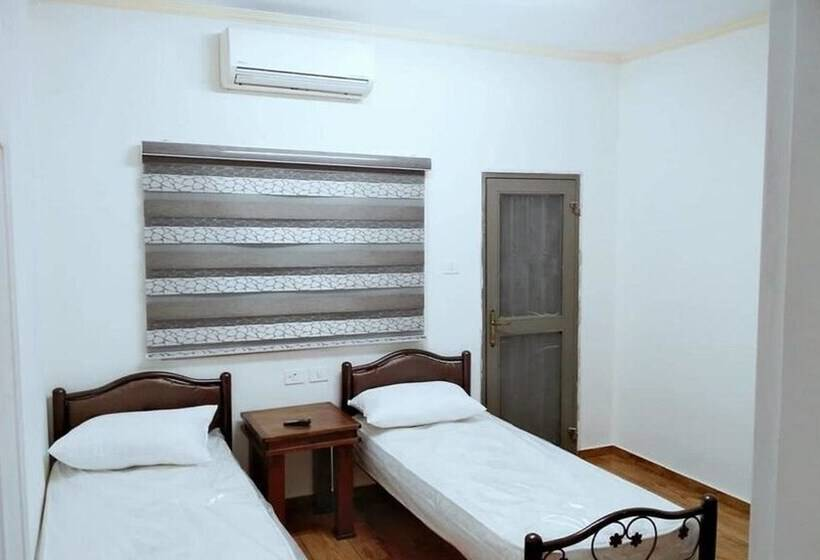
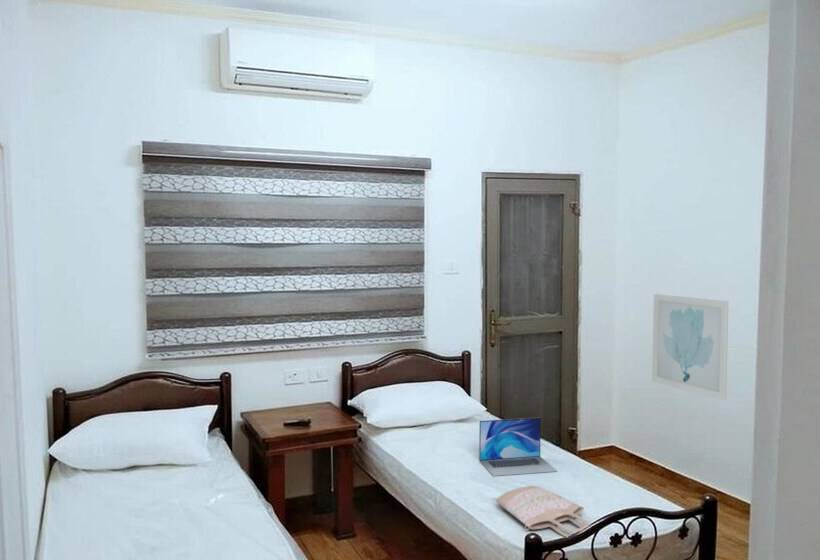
+ shopping bag (546, 510)
+ laptop (517, 445)
+ wall art (687, 344)
